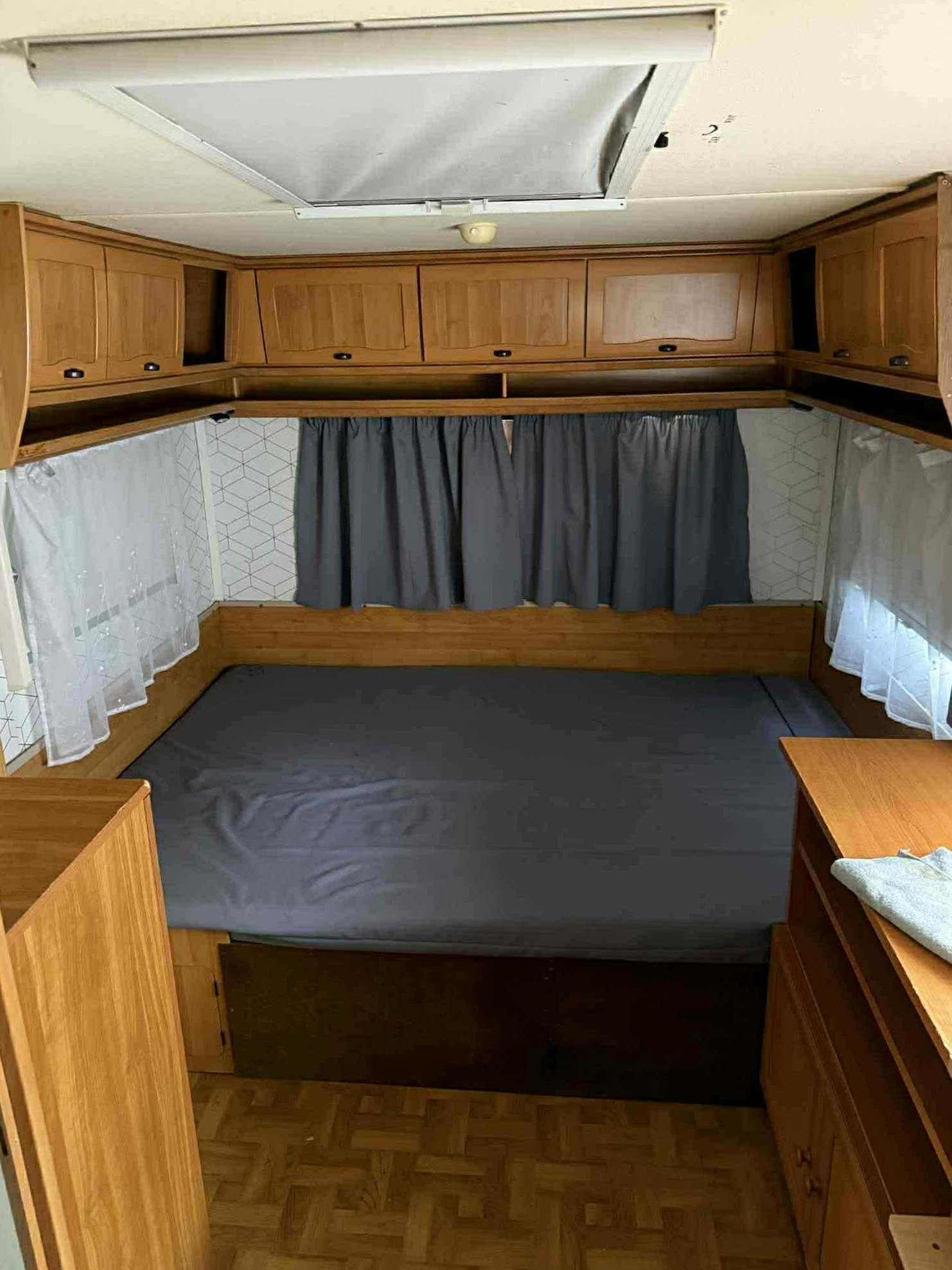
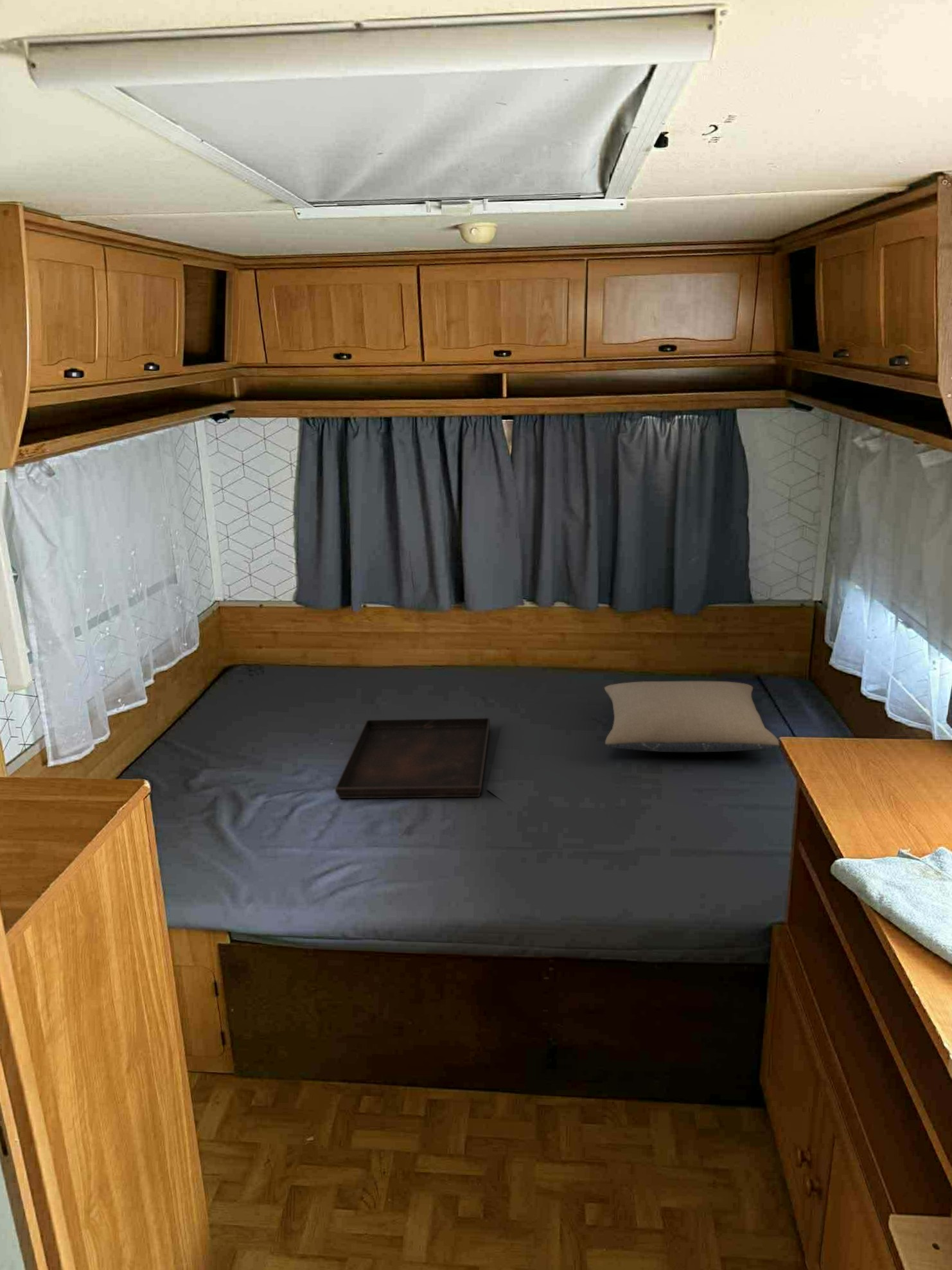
+ serving tray (419, 755)
+ pillow (684, 713)
